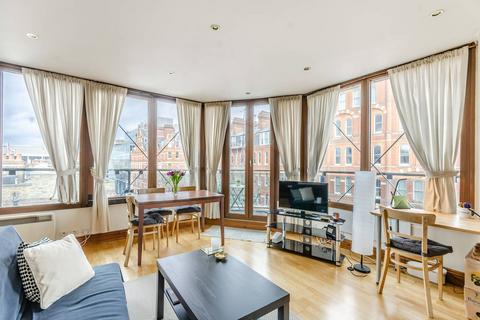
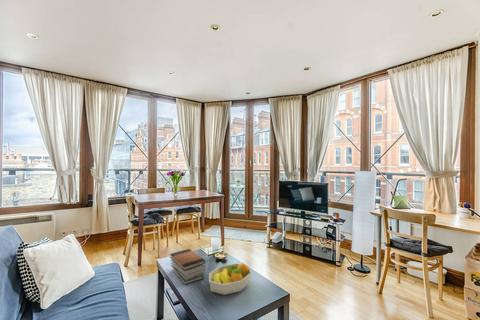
+ book stack (187, 265)
+ fruit bowl (230, 276)
